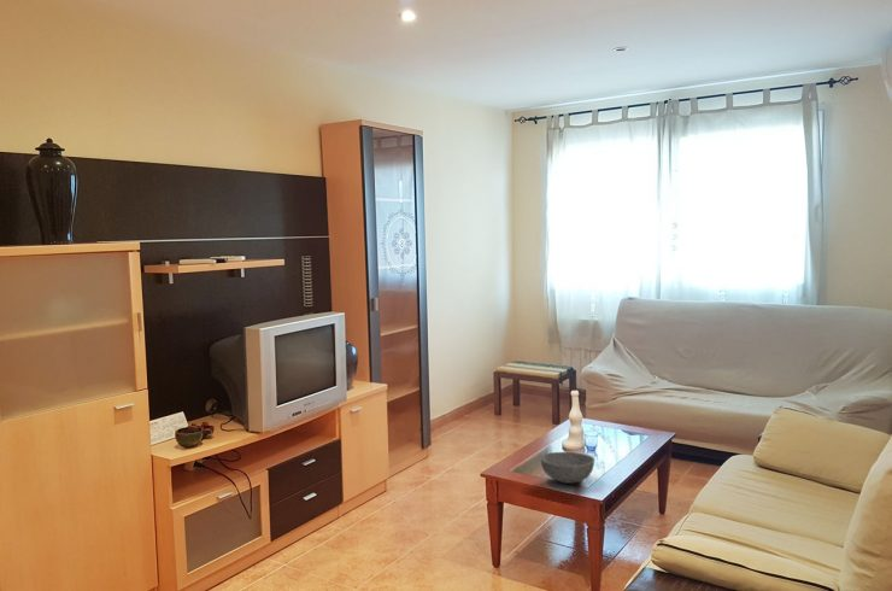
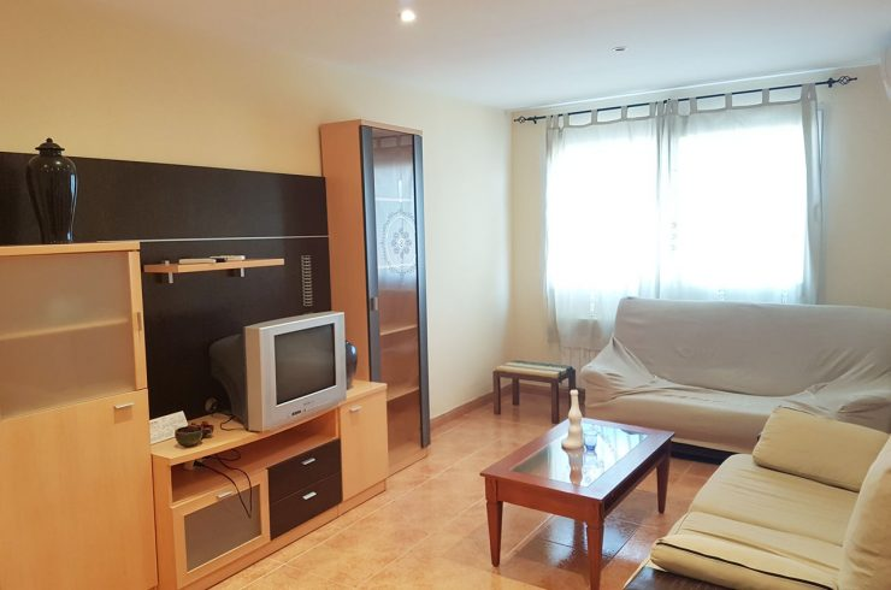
- bowl (568, 469)
